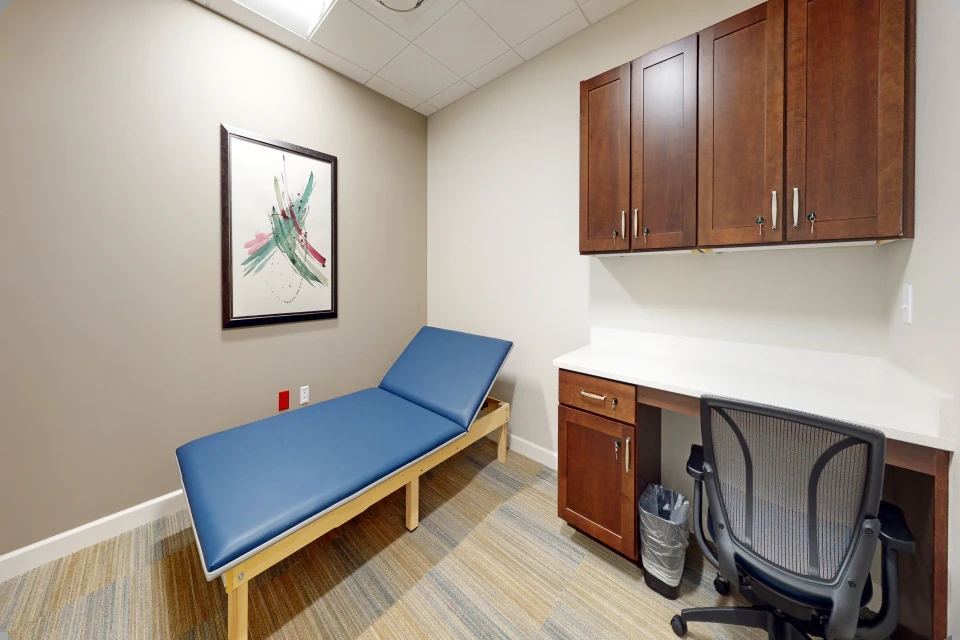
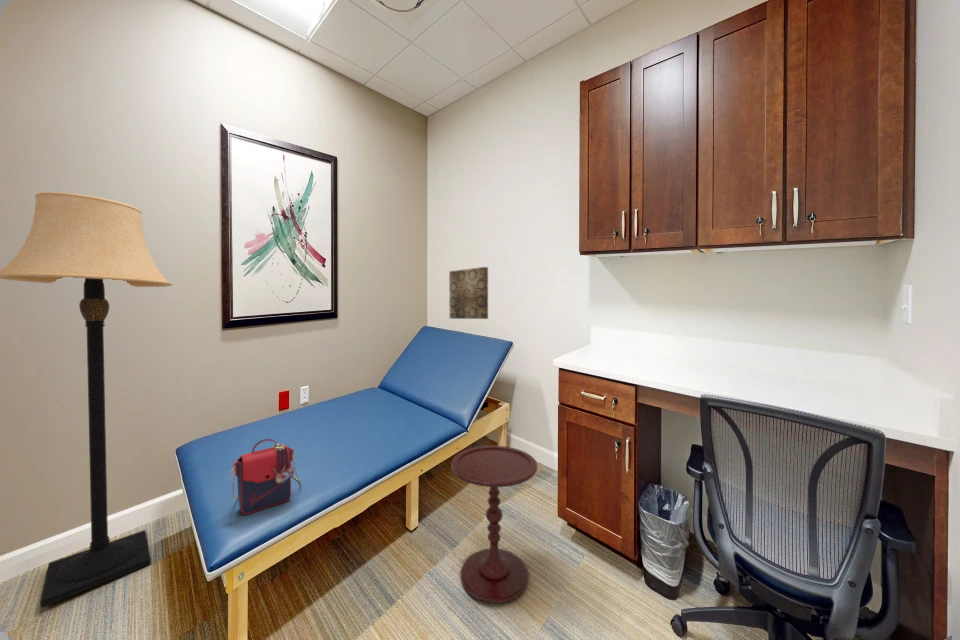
+ lamp (96, 386)
+ wall art (467, 294)
+ handbag (266, 463)
+ side table (494, 518)
